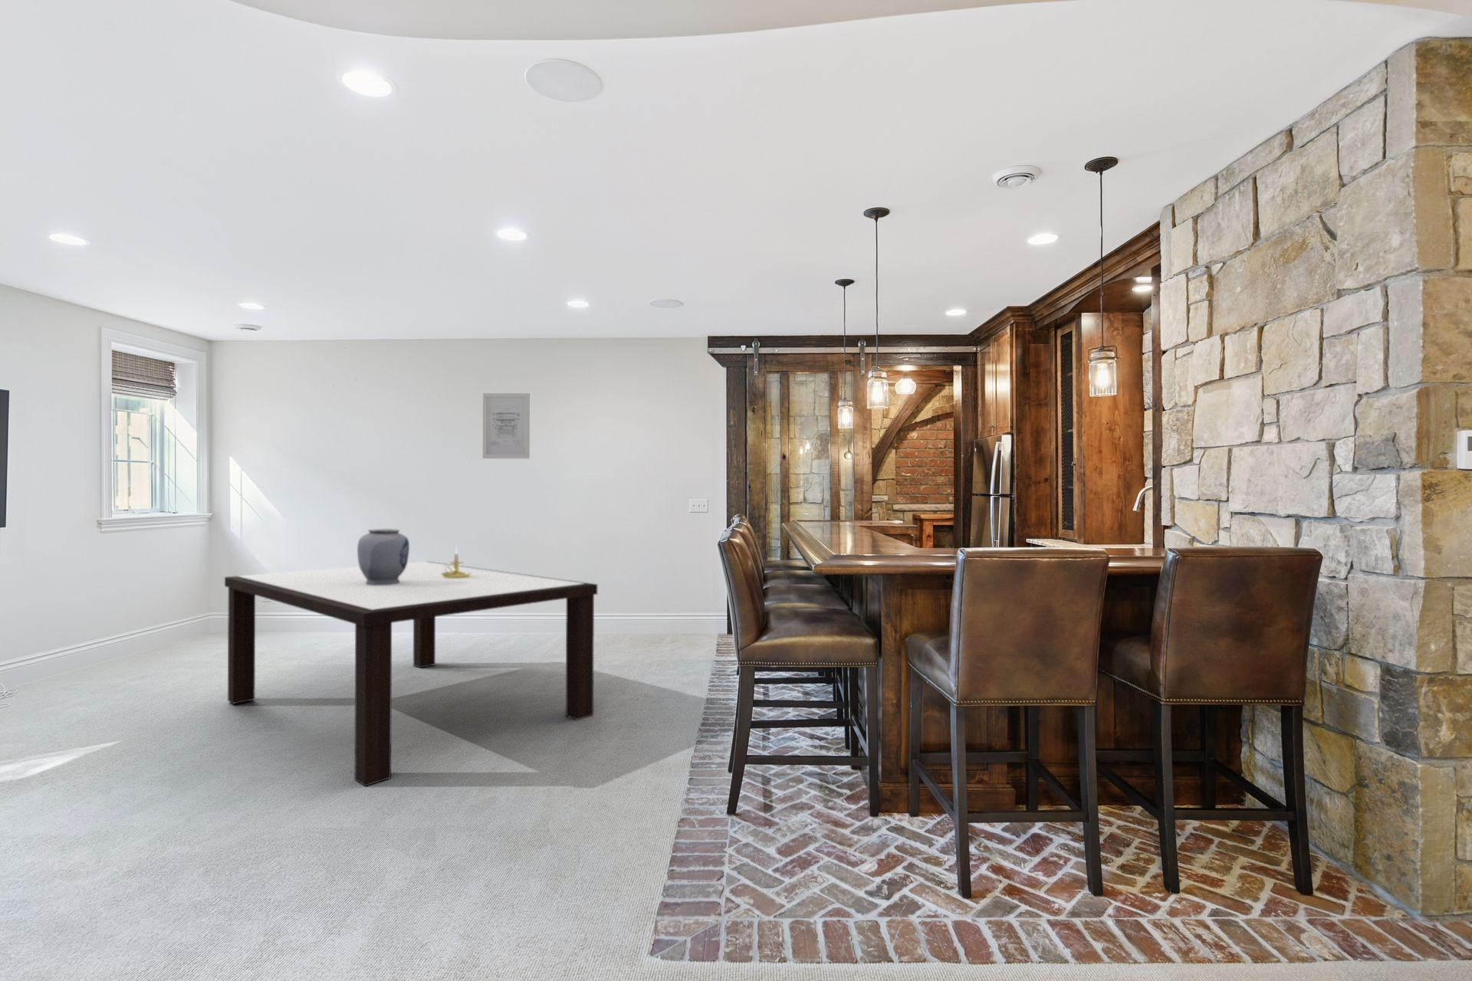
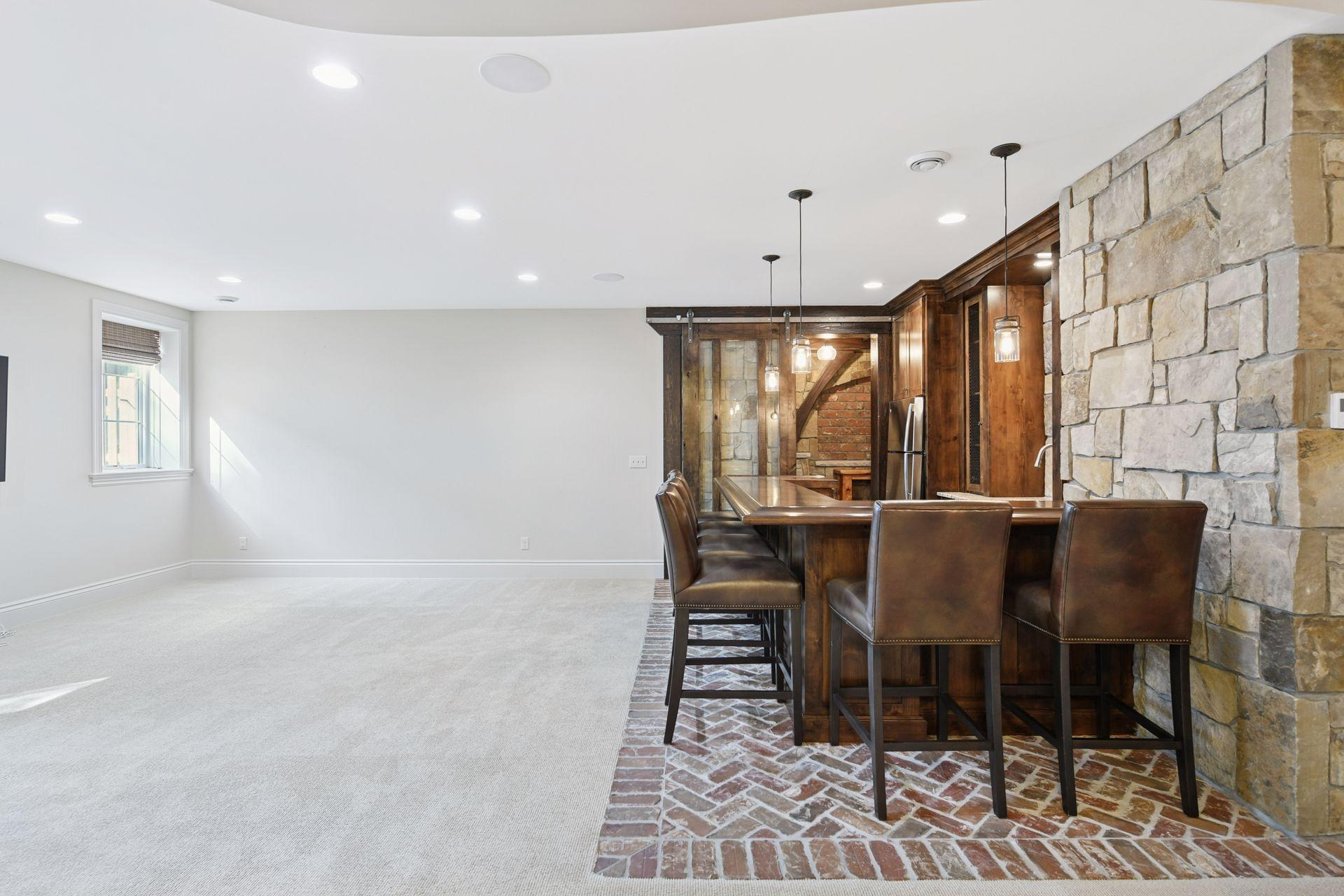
- dining table (413, 644)
- vase (383, 555)
- wall art (506, 425)
- candle holder (455, 561)
